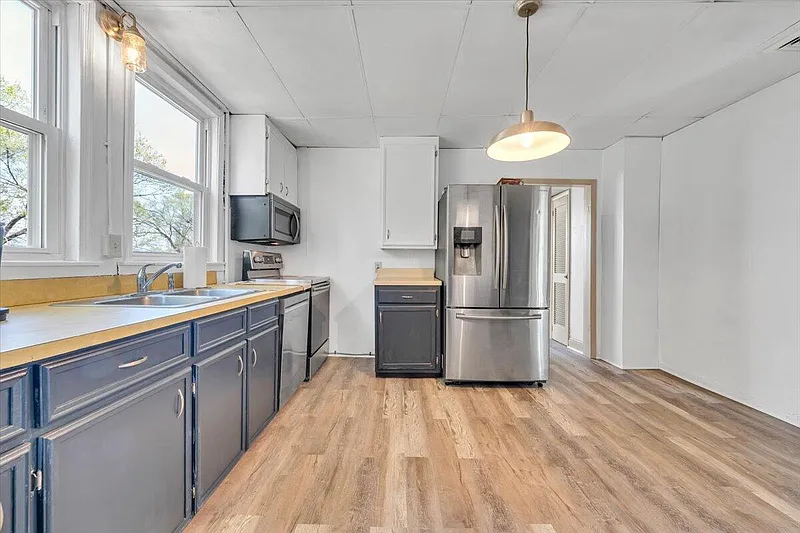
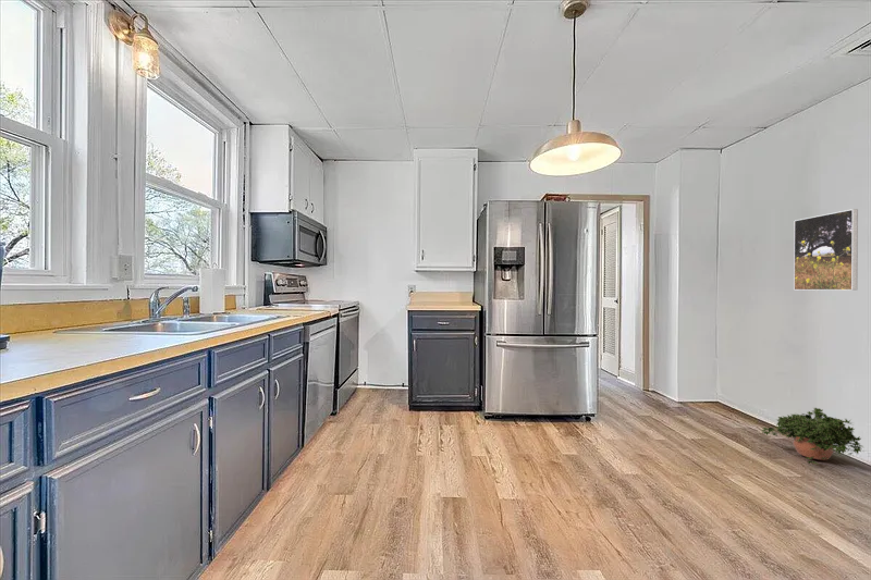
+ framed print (823, 252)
+ potted plant (813, 433)
